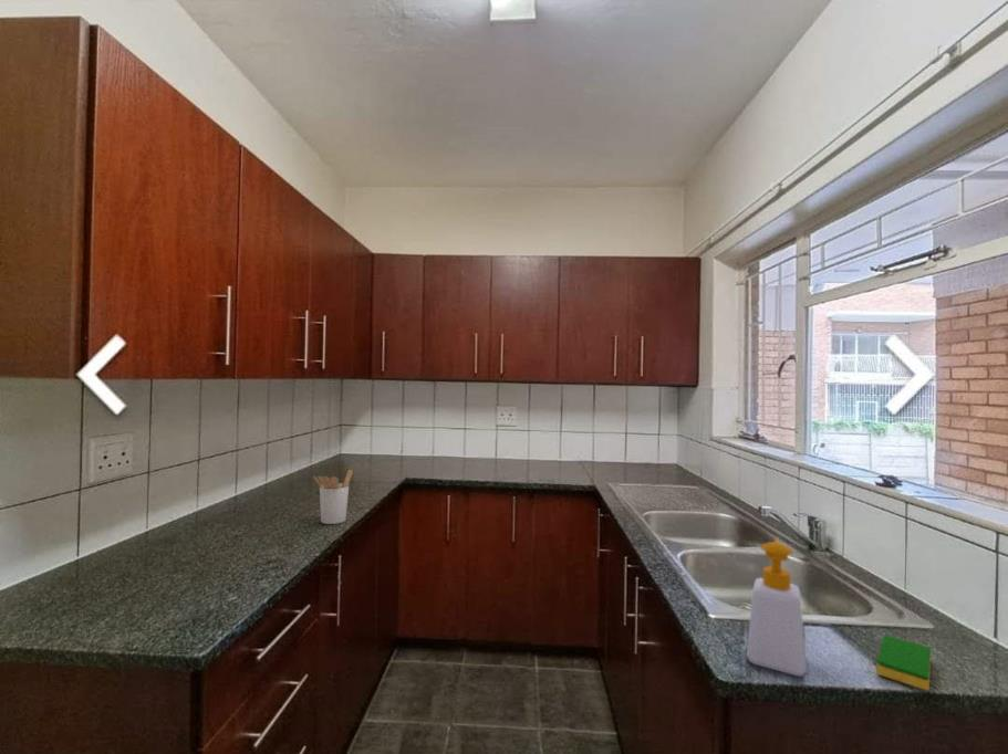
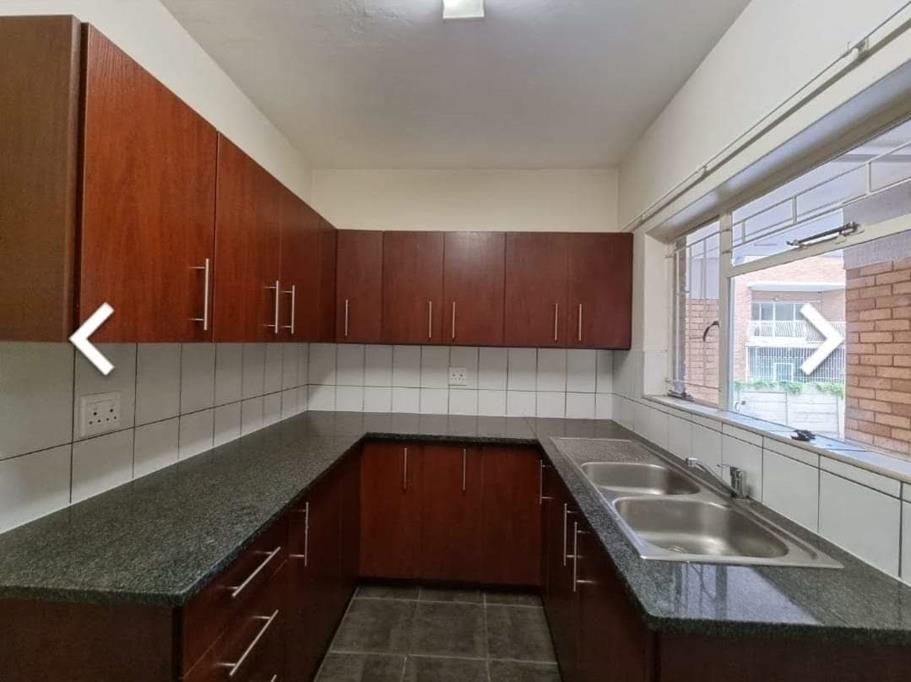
- dish sponge (904, 660)
- soap bottle (776, 597)
- utensil holder (332, 496)
